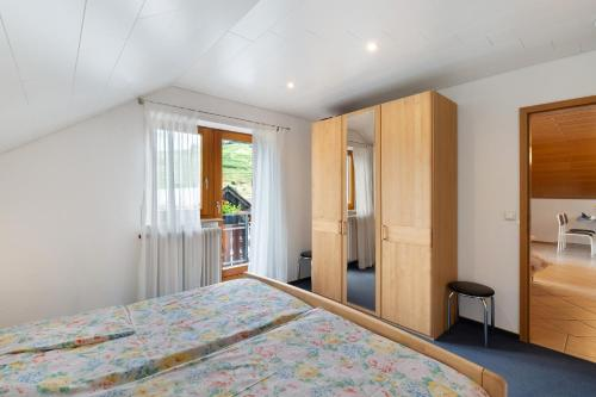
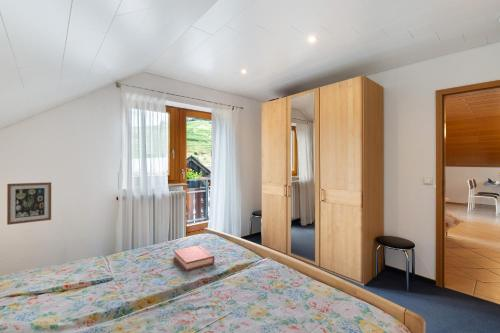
+ wall art (30, 202)
+ hardback book (193, 256)
